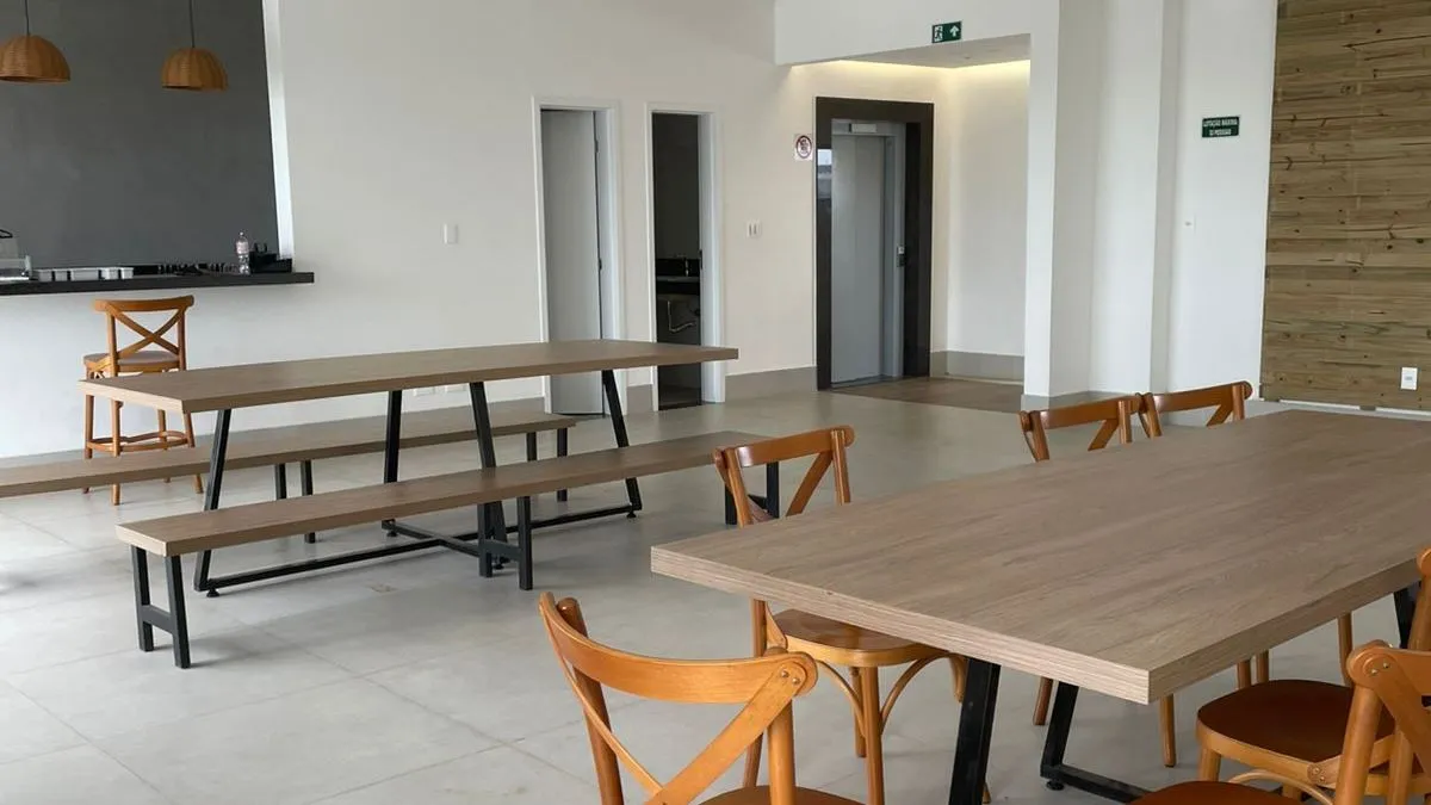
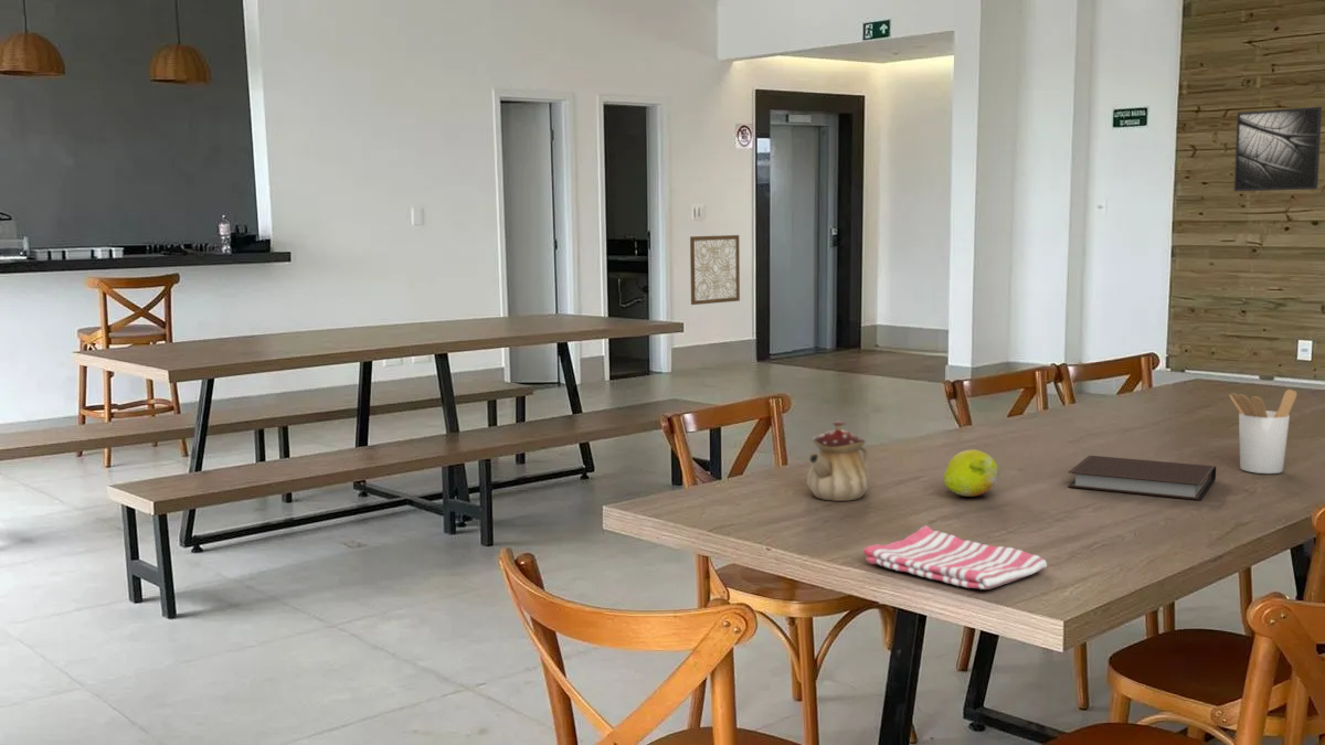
+ dish towel (953, 556)
+ wall art (713, 269)
+ fruit (971, 472)
+ notebook (1142, 476)
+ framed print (1276, 150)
+ teapot (840, 457)
+ utensil holder (1258, 429)
